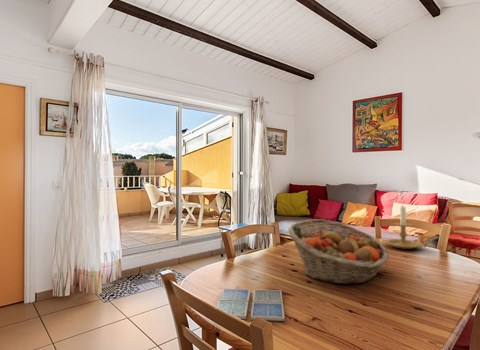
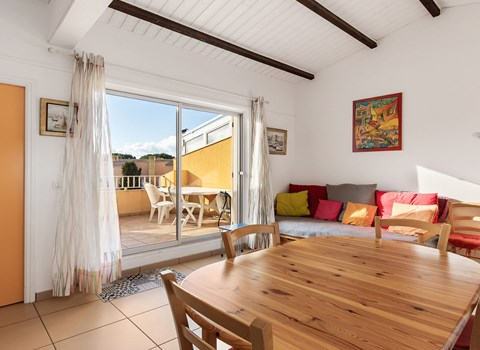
- drink coaster (248, 302)
- fruit basket (337, 247)
- candle holder (403, 226)
